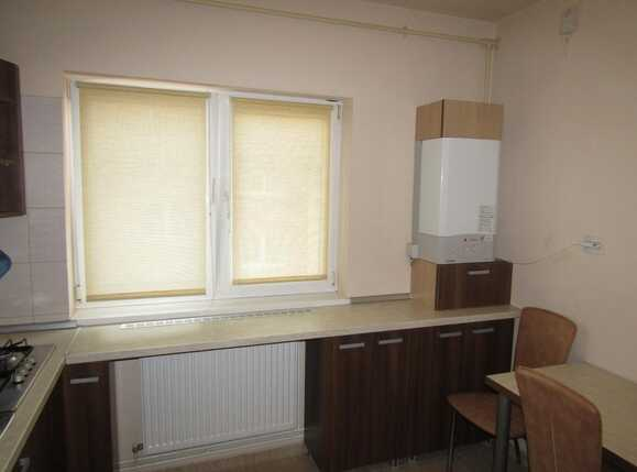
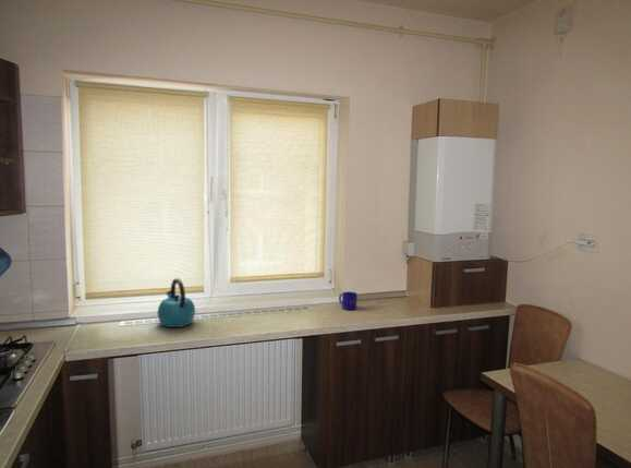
+ mug (347, 300)
+ kettle (175, 300)
